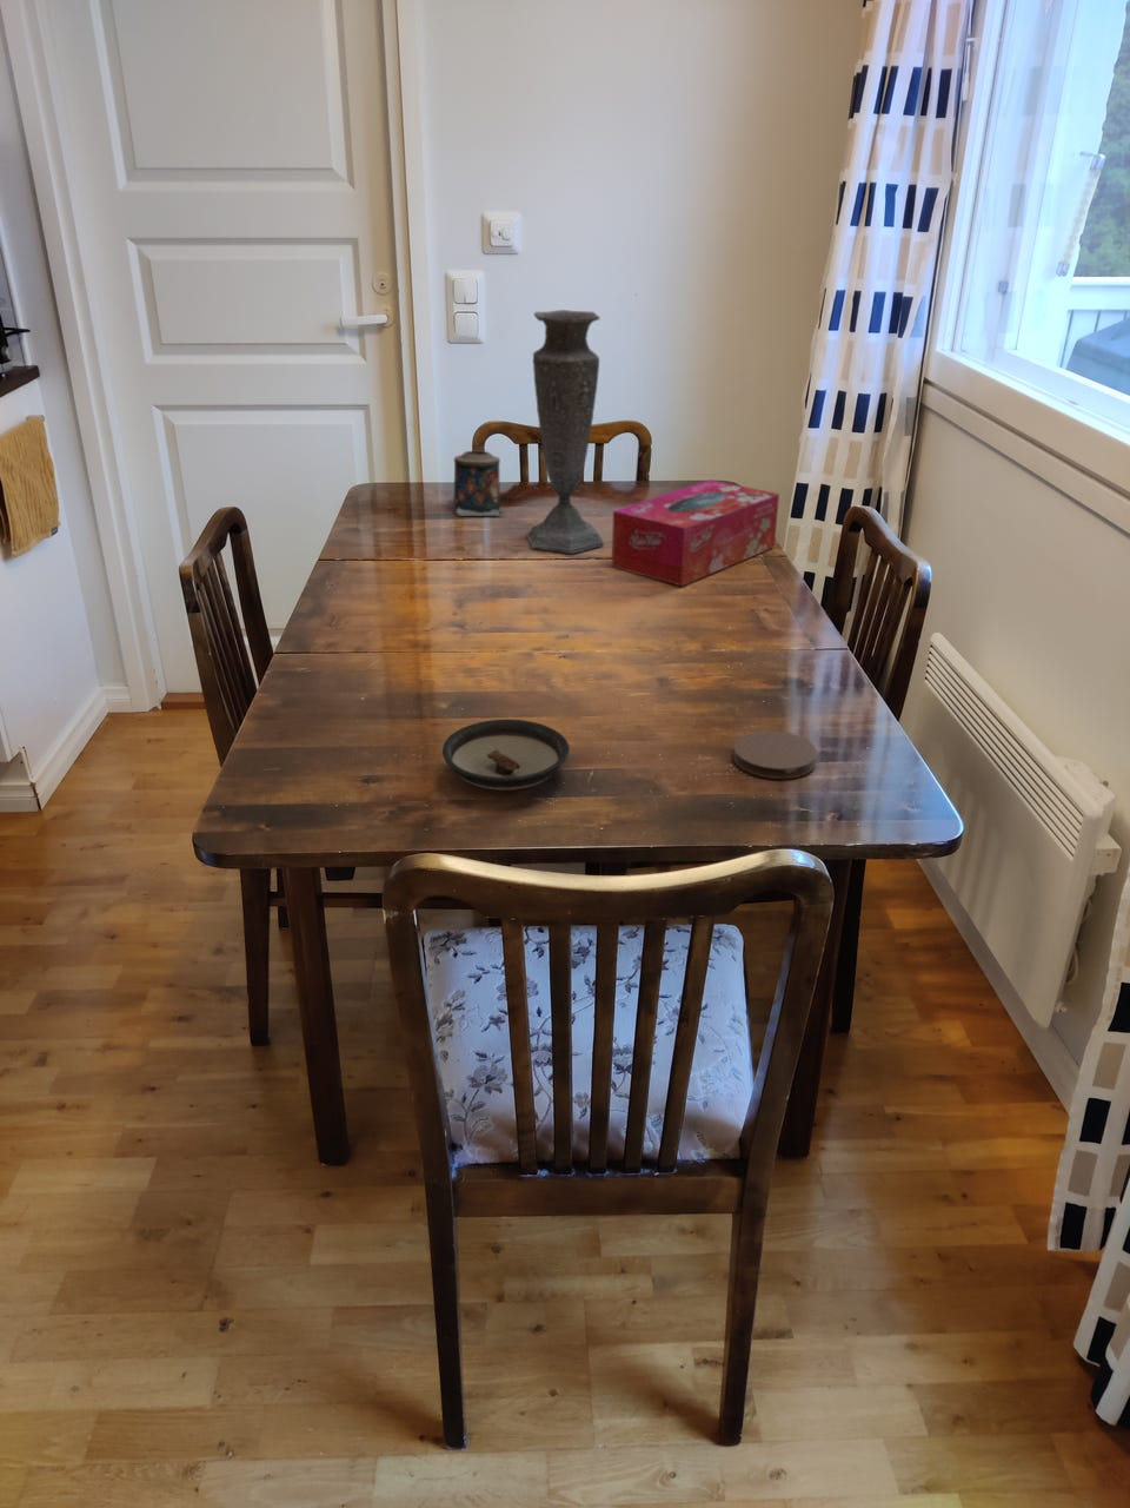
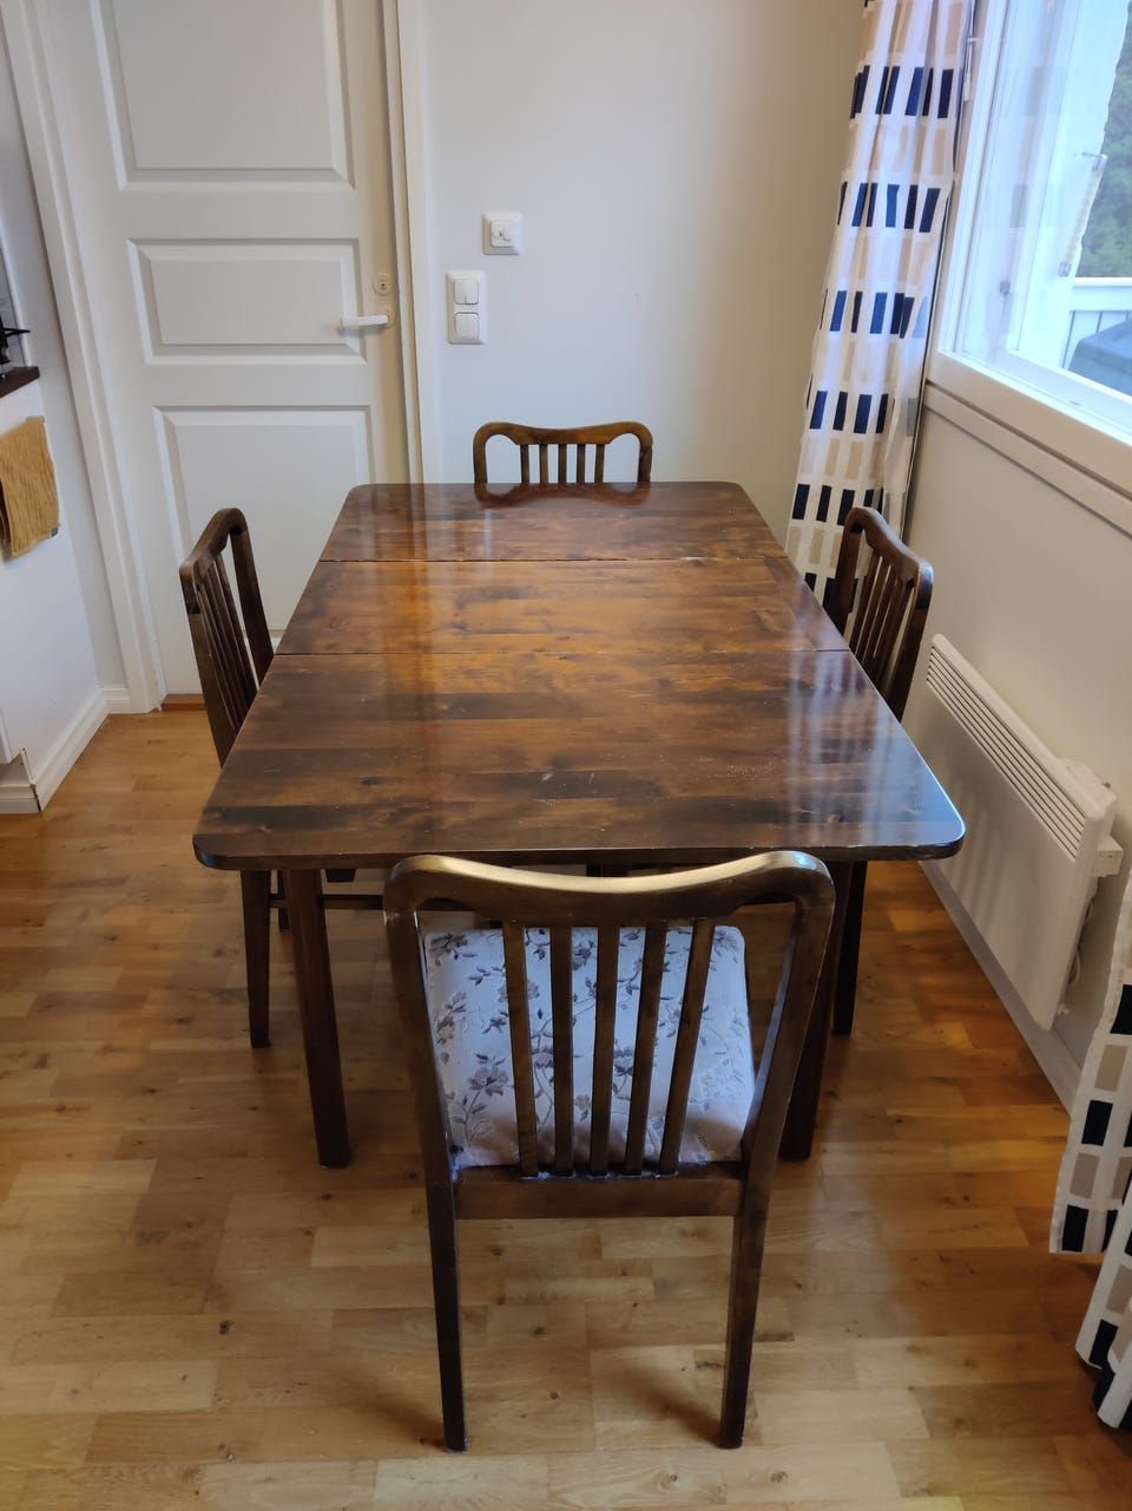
- tissue box (696, 528)
- coaster (775, 754)
- saucer (506, 761)
- vase (564, 431)
- candle (480, 482)
